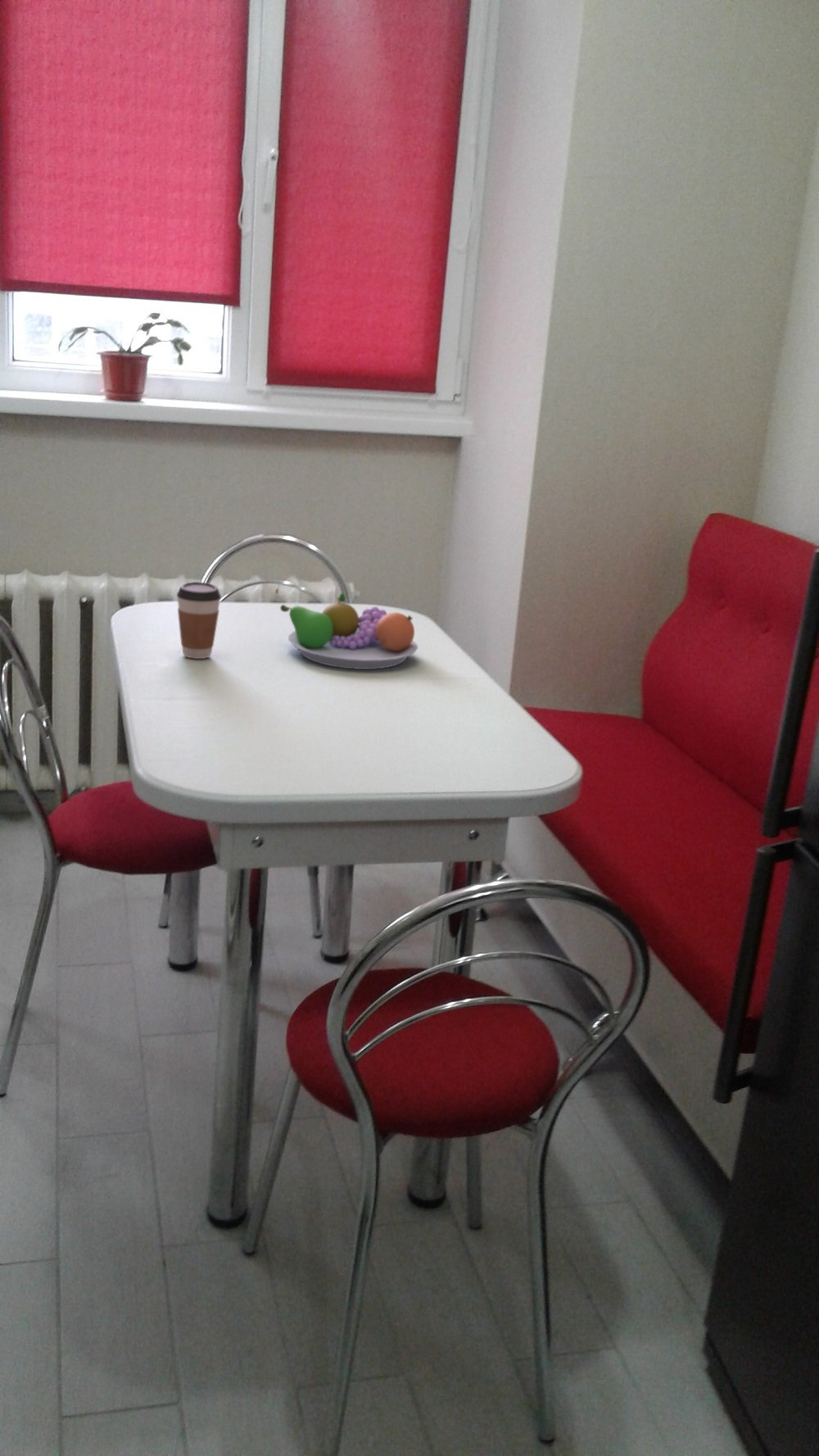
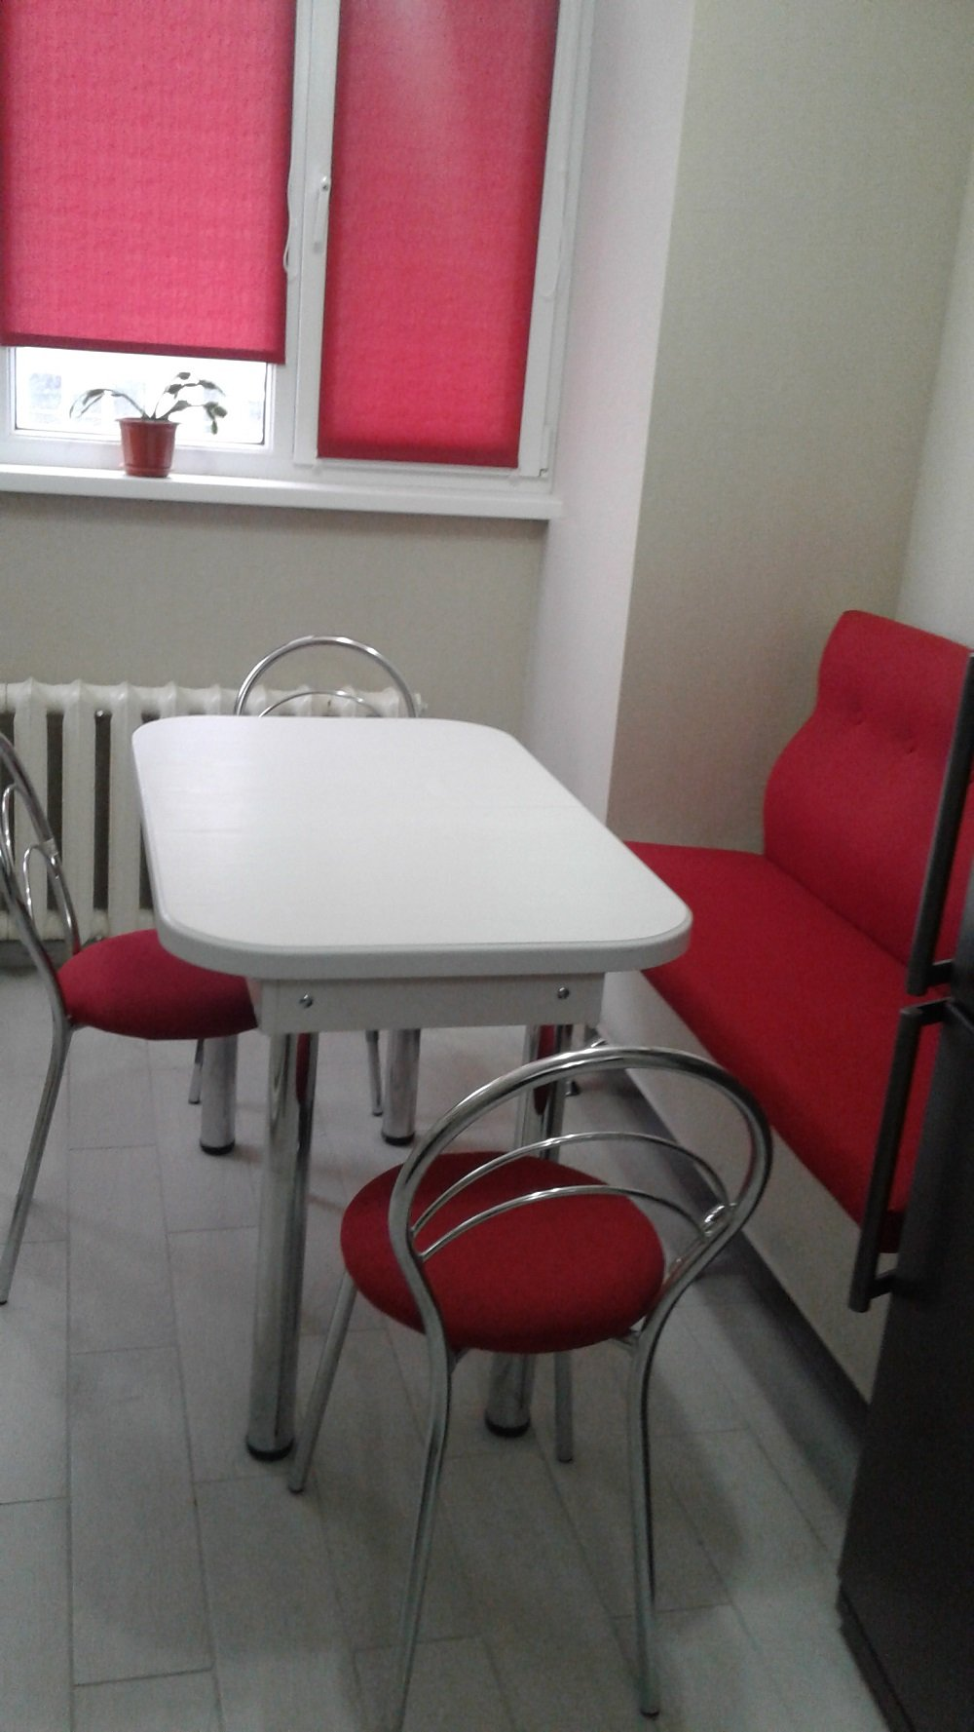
- coffee cup (197, 621)
- fruit bowl (349, 628)
